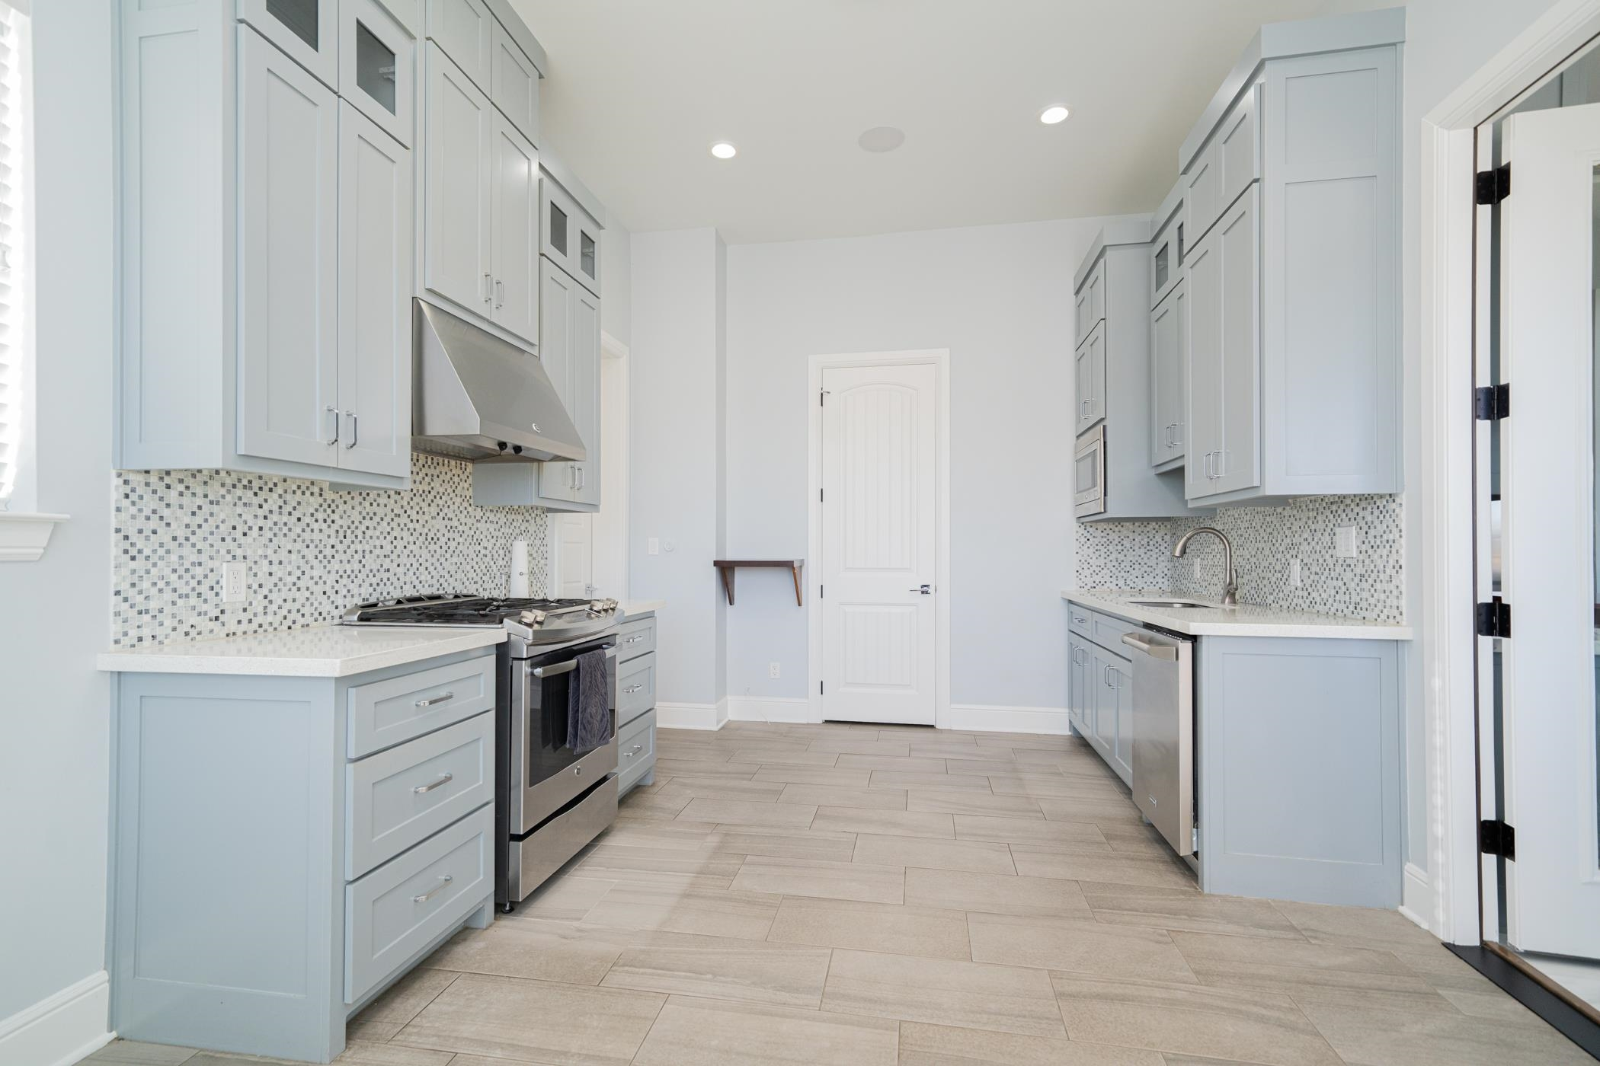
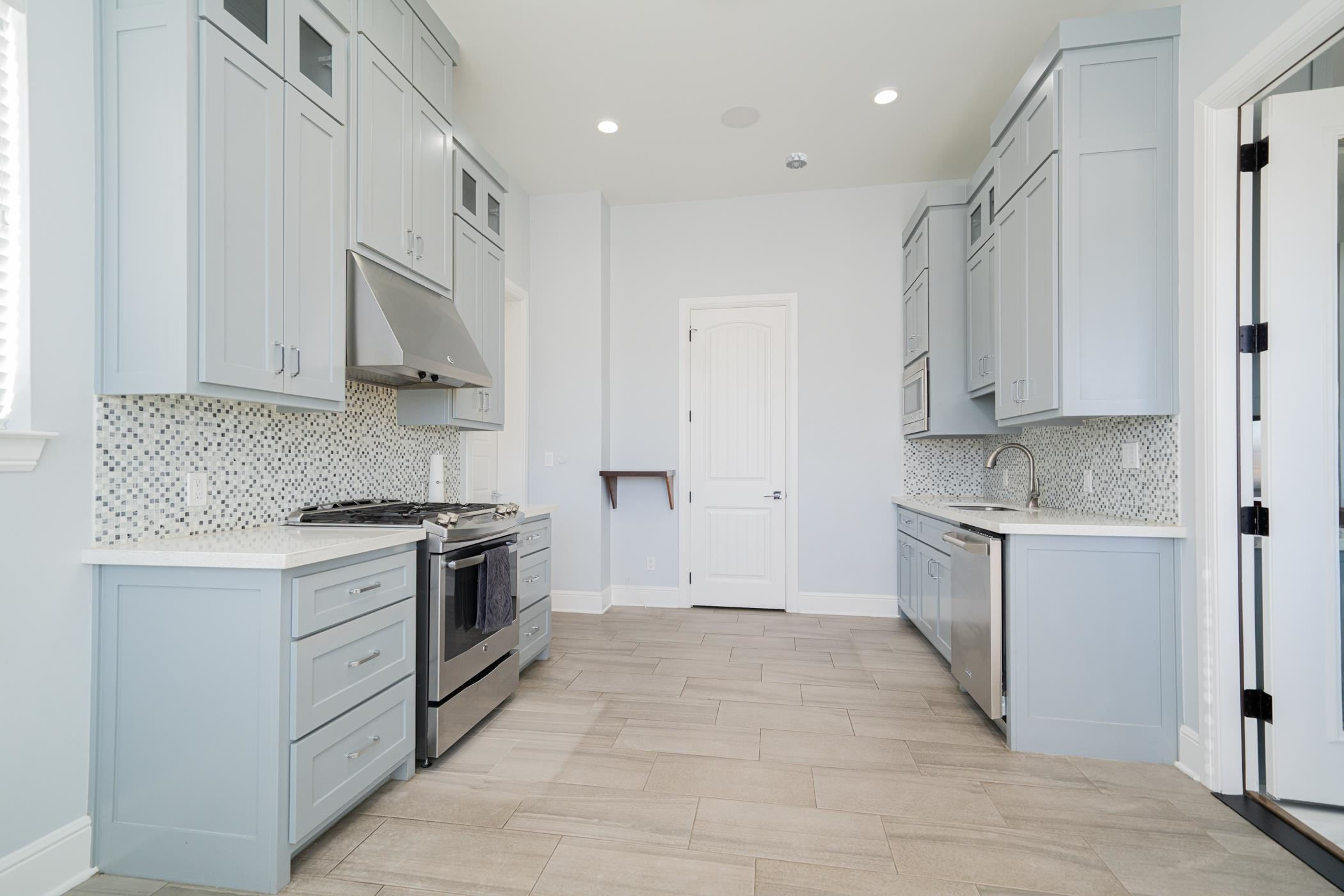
+ smoke detector (796, 160)
